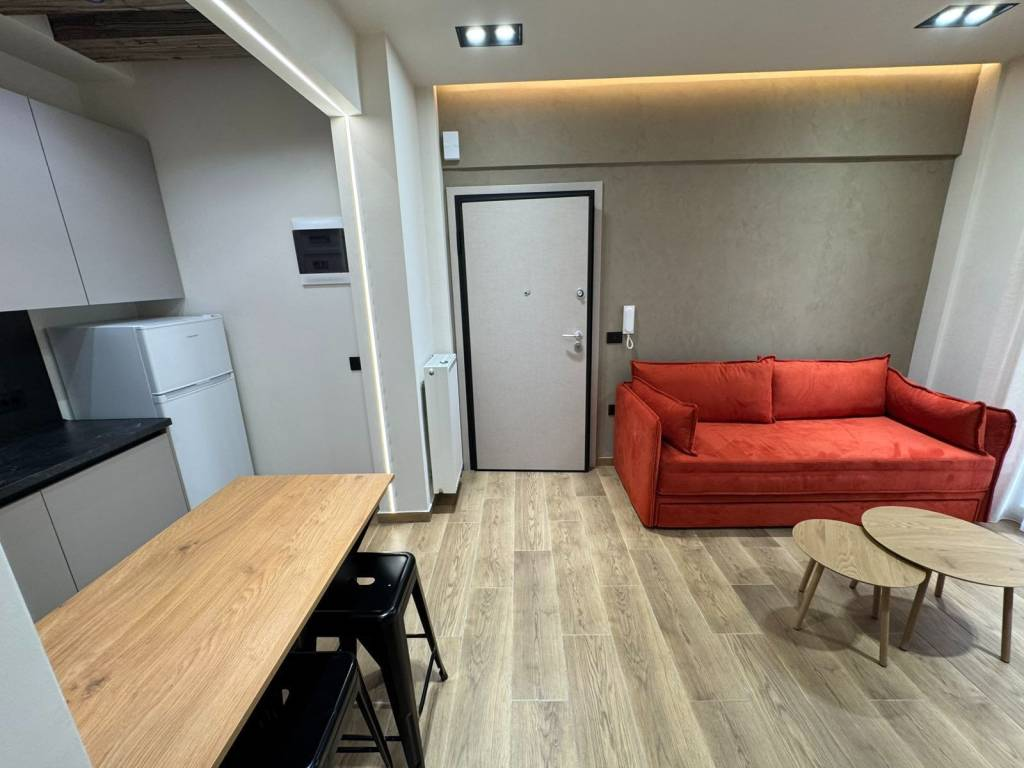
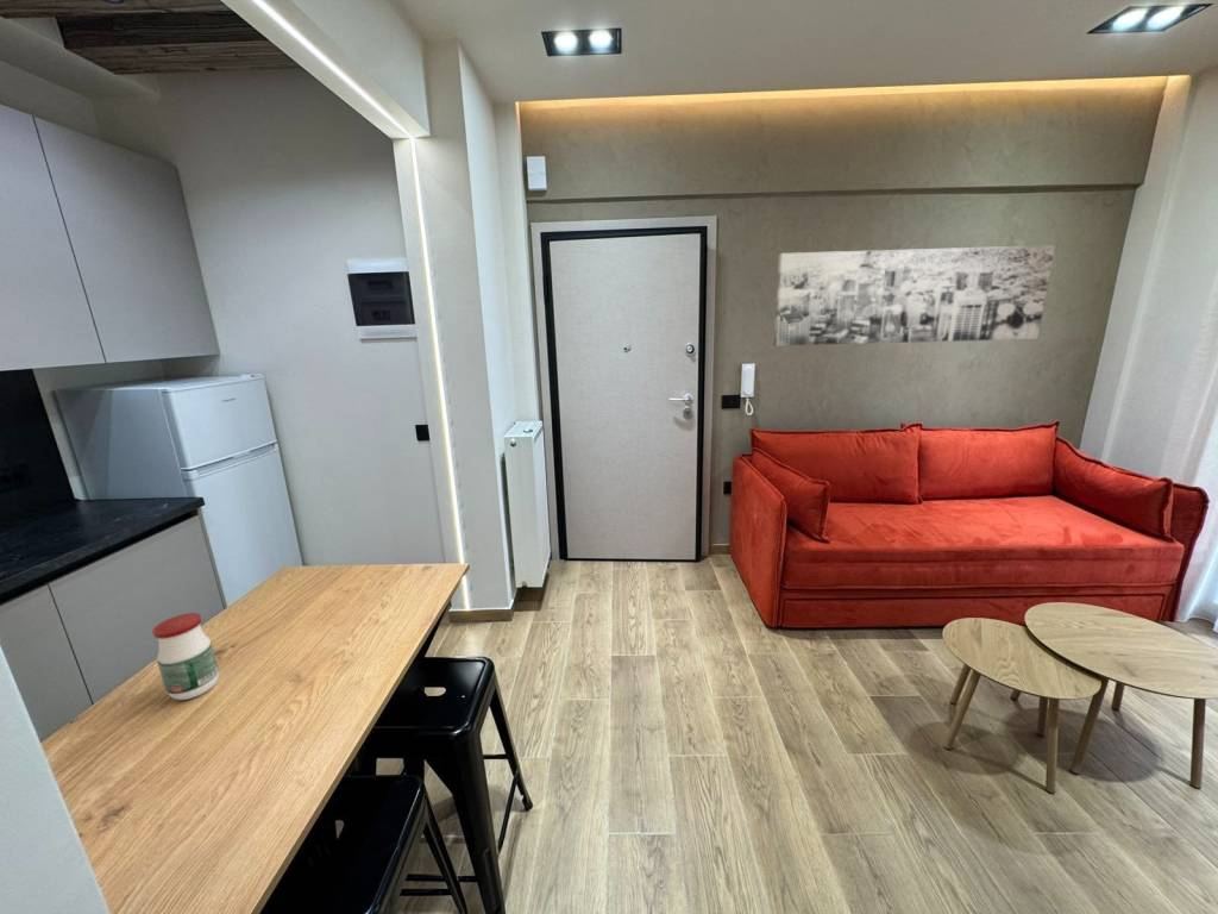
+ jar (186, 656)
+ wall art (909, 296)
